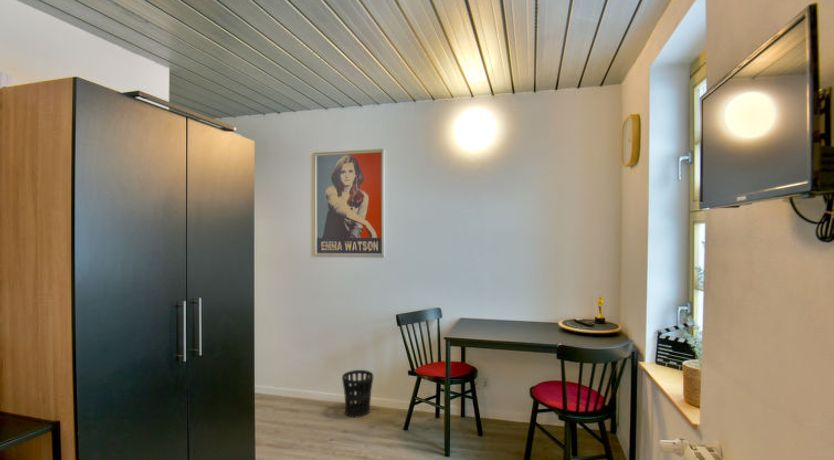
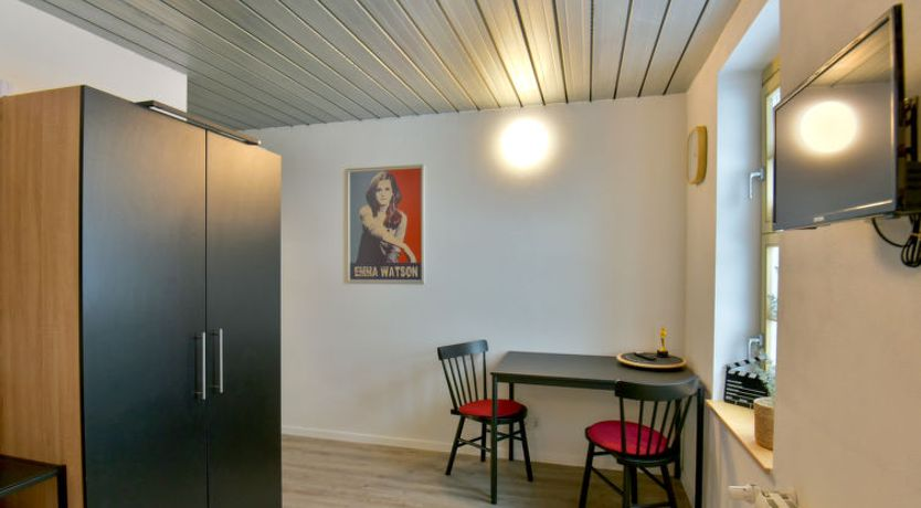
- wastebasket (357, 393)
